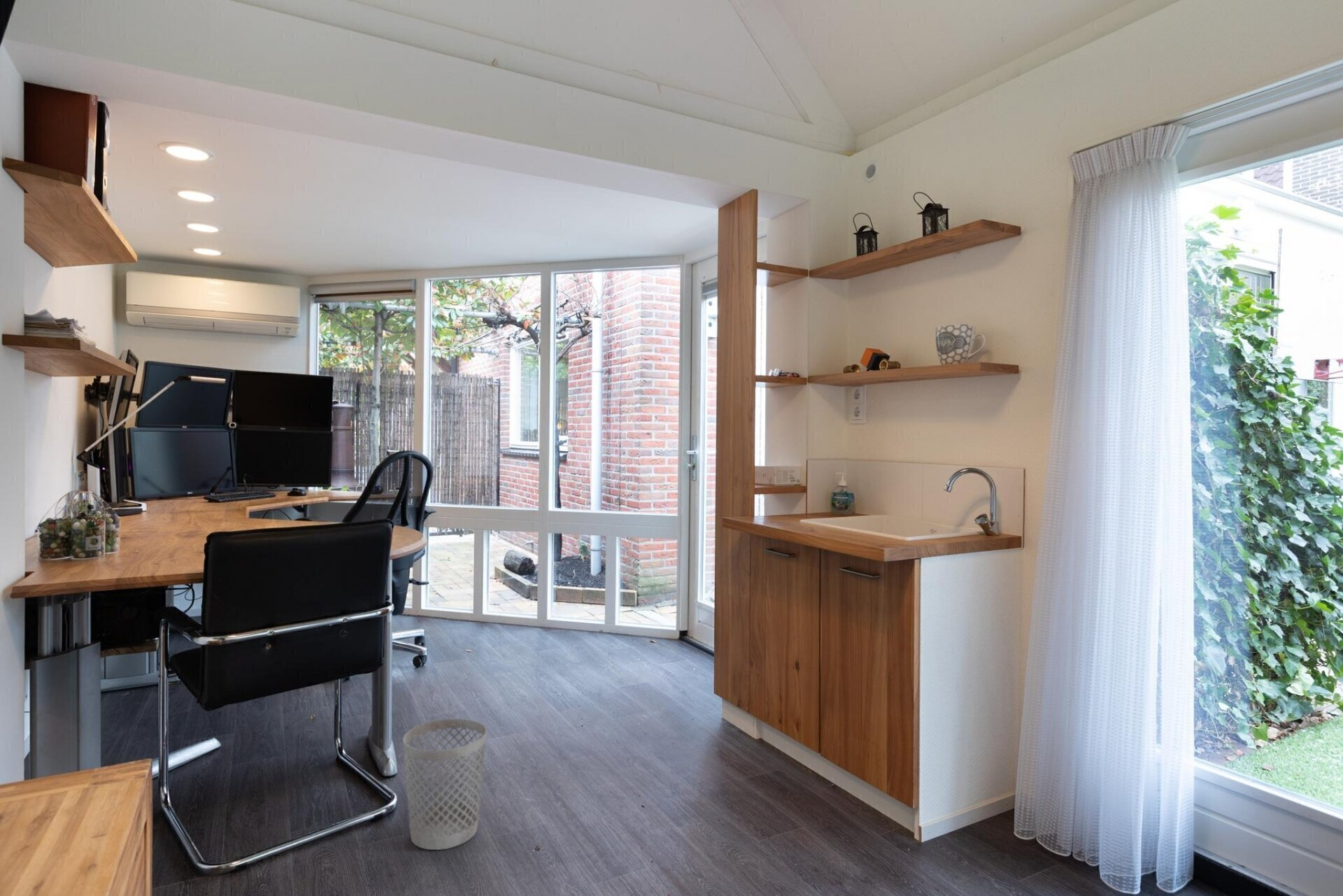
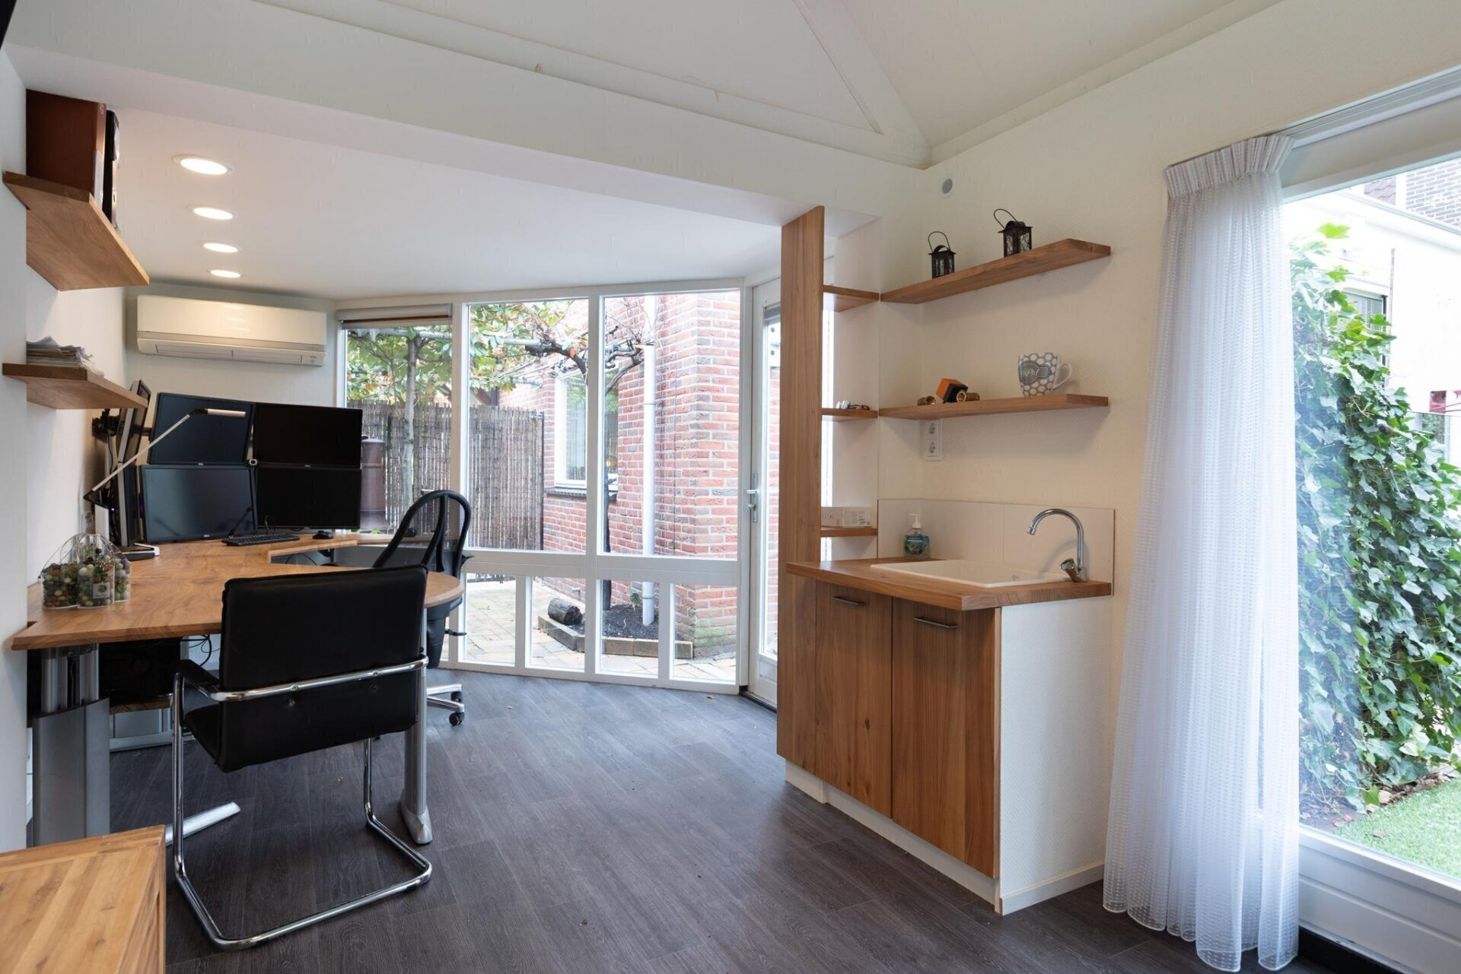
- wastebasket (445, 783)
